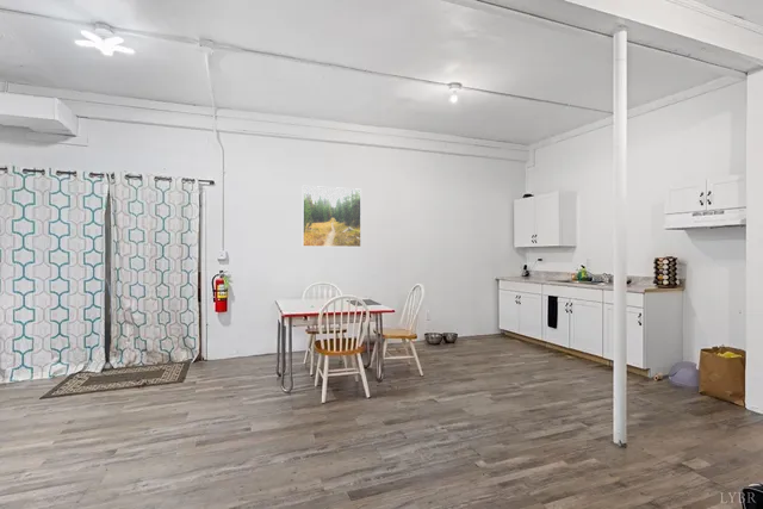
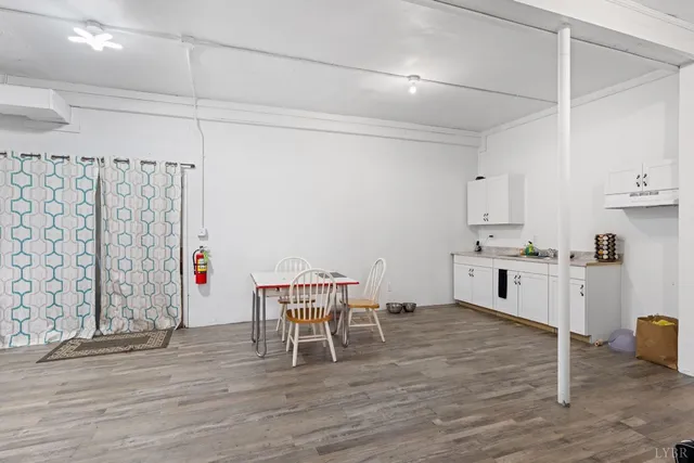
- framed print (331, 217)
